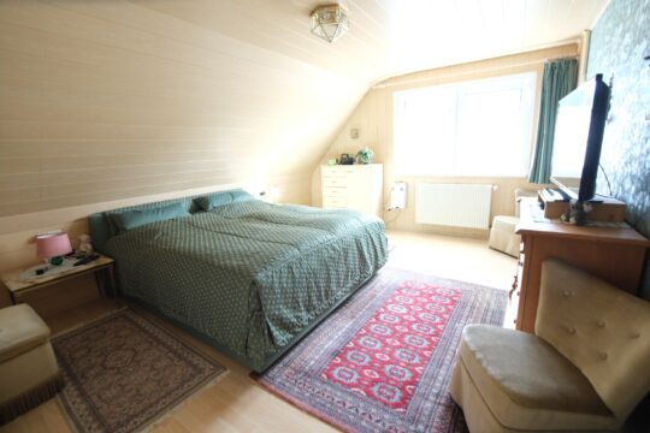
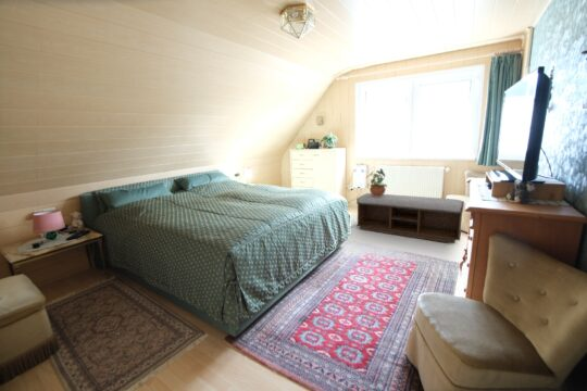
+ potted plant (378, 181)
+ bench (407, 215)
